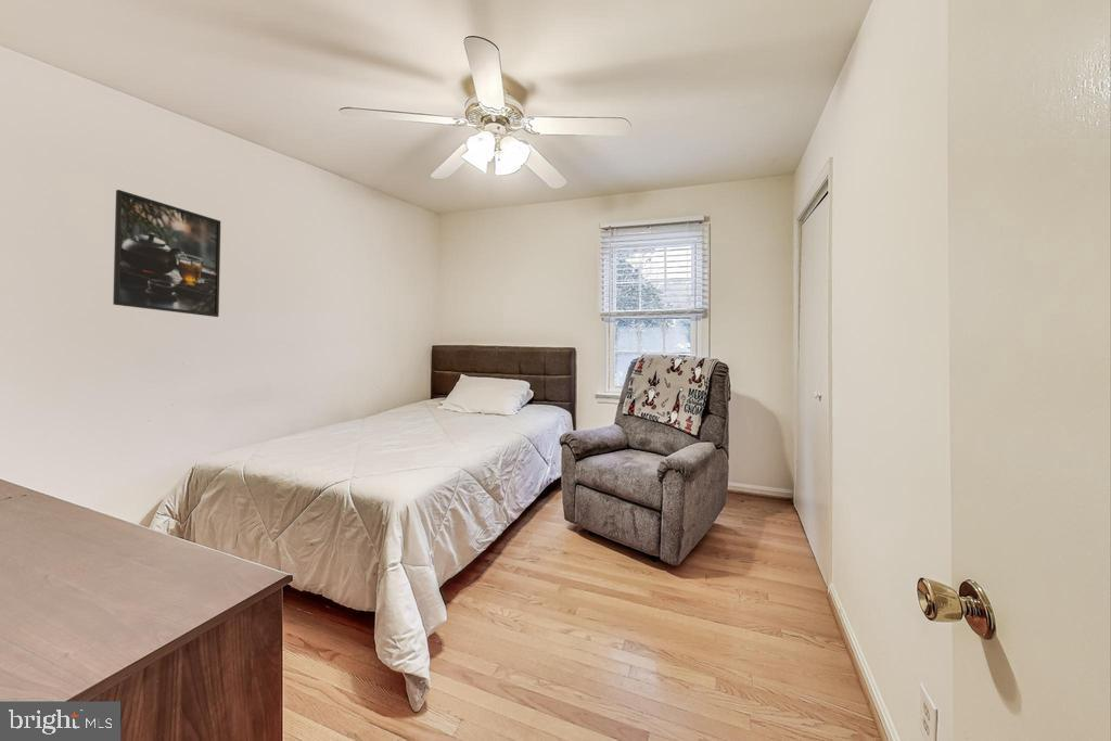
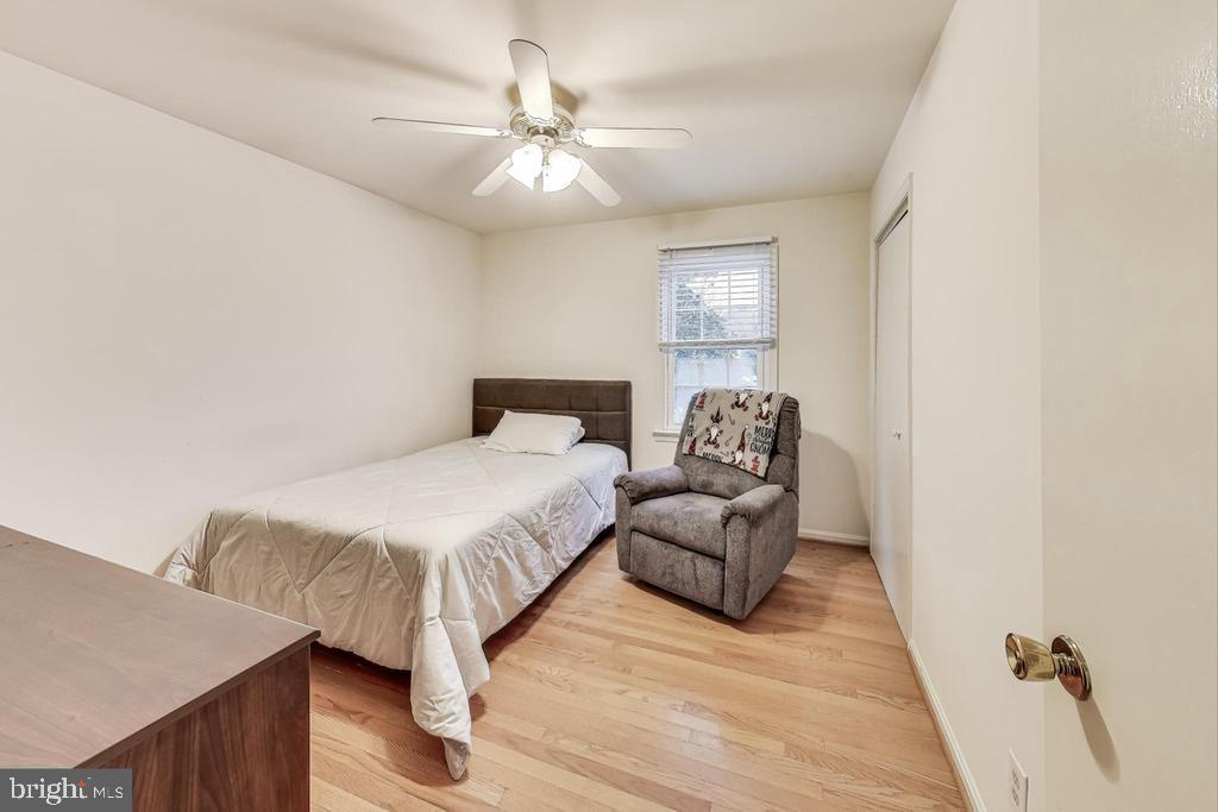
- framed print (171, 258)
